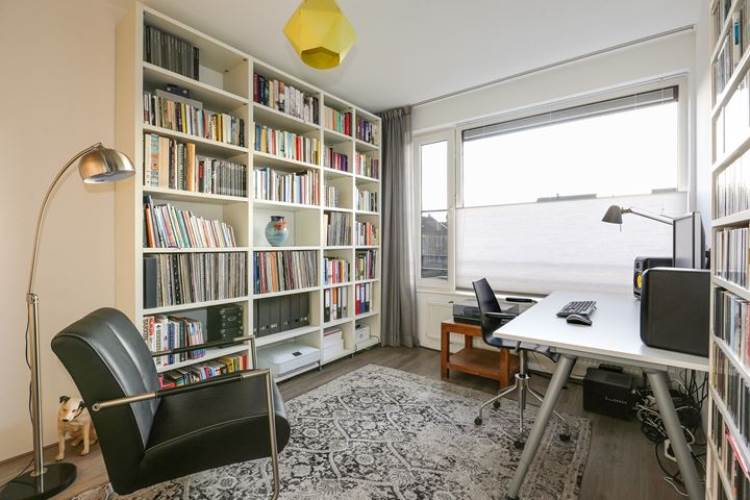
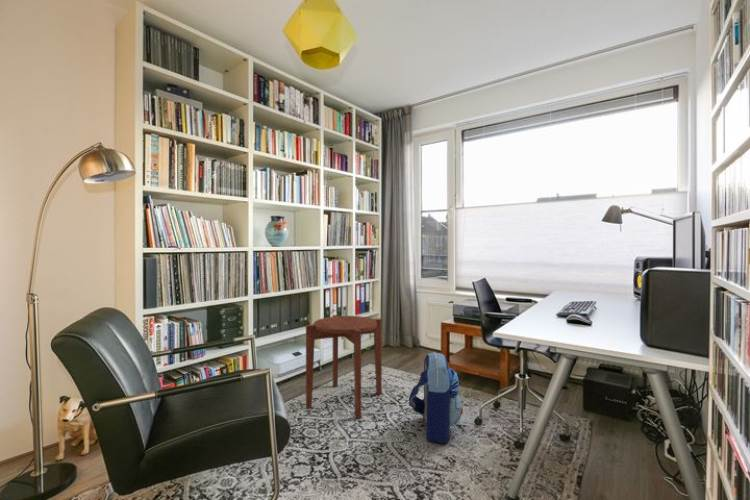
+ side table (337, 361)
+ backpack (435, 391)
